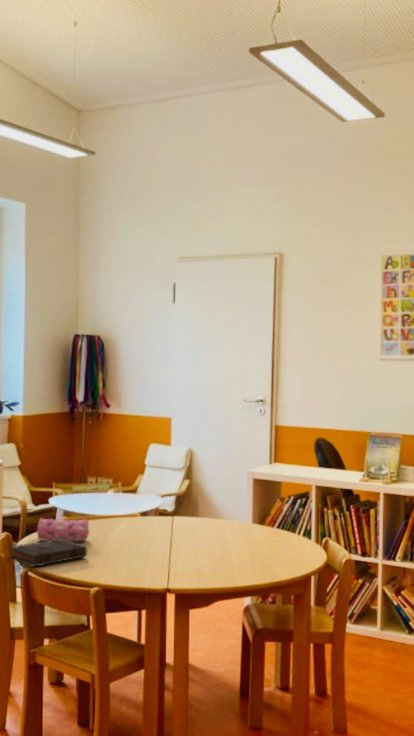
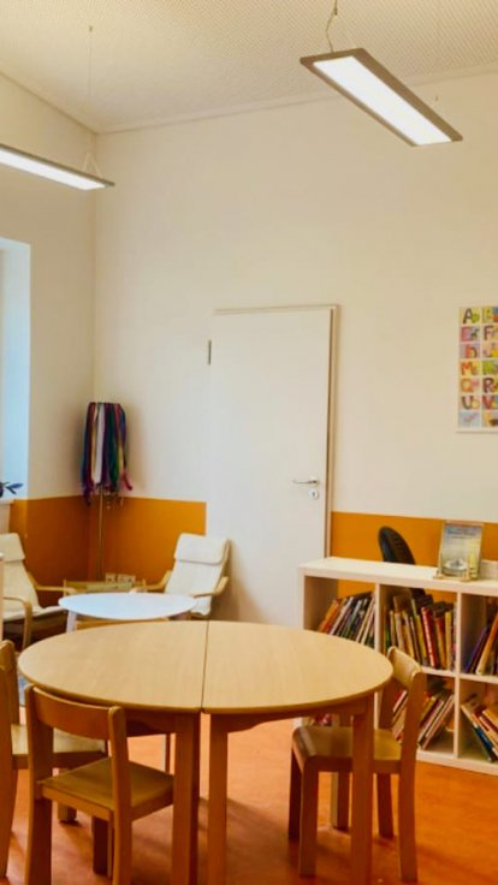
- book (48, 551)
- pencil case (62, 529)
